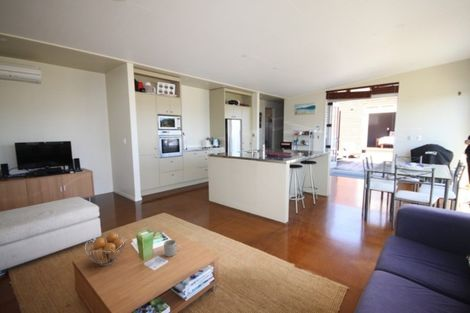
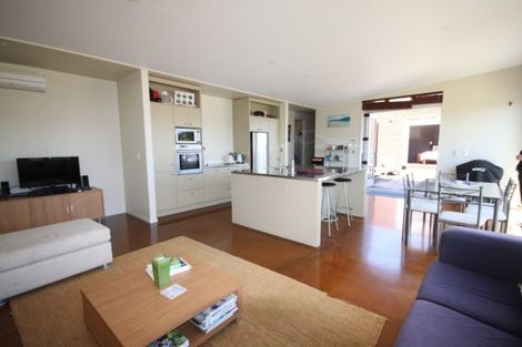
- mug (172, 248)
- fruit basket (106, 248)
